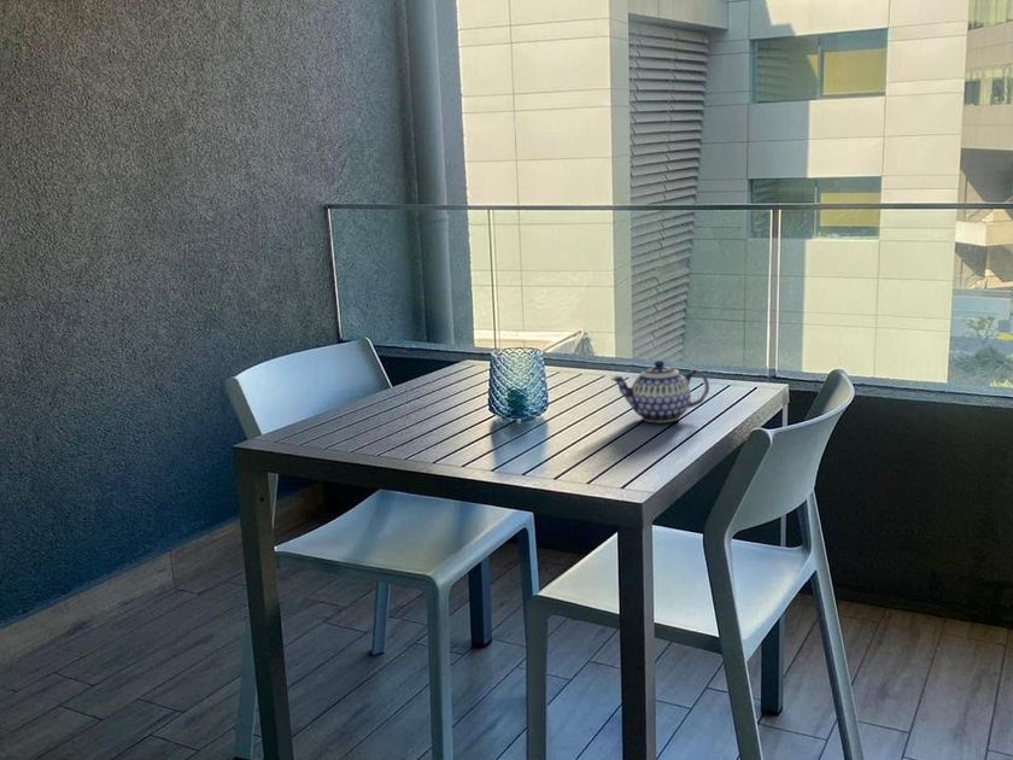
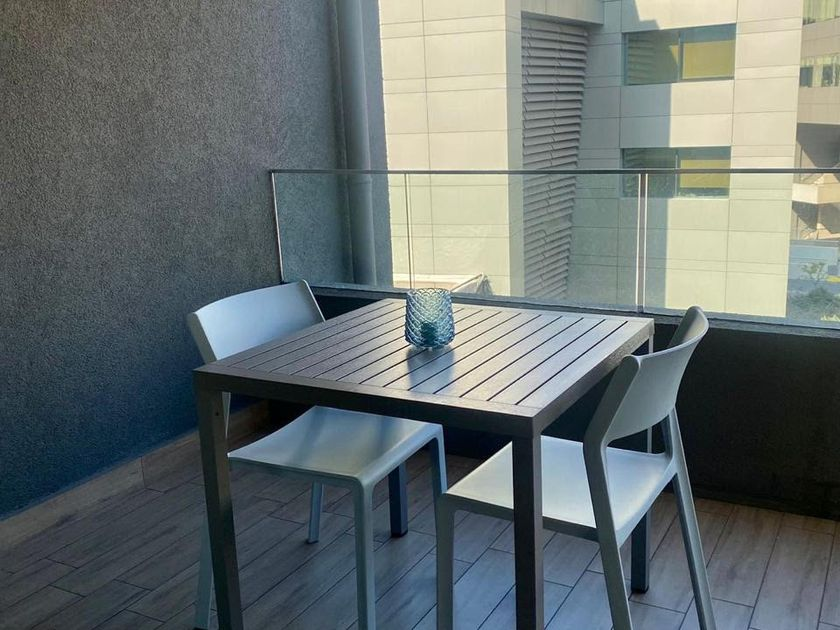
- teapot (660, 390)
